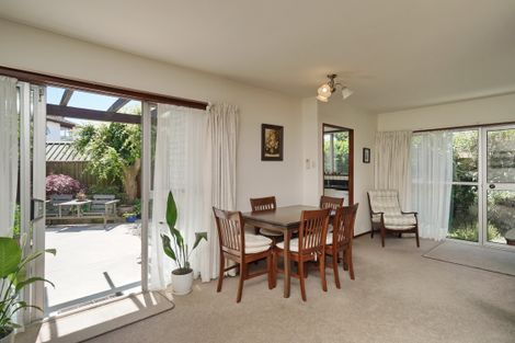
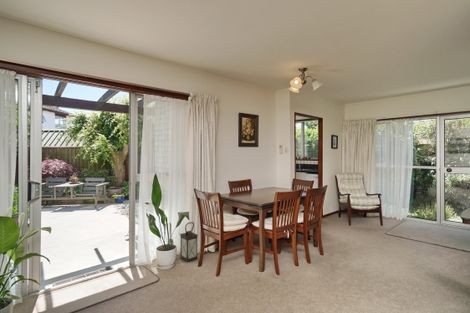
+ lantern (189, 240)
